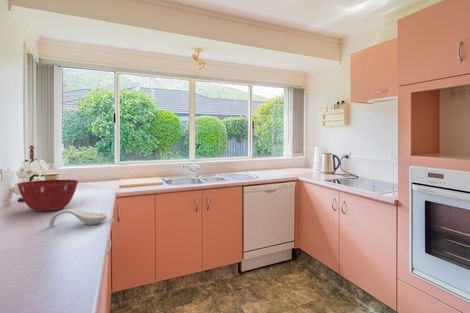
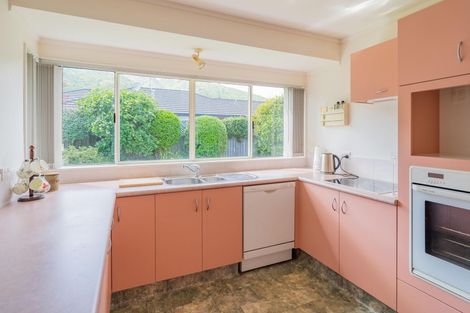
- spoon rest (79, 216)
- mixing bowl (49, 195)
